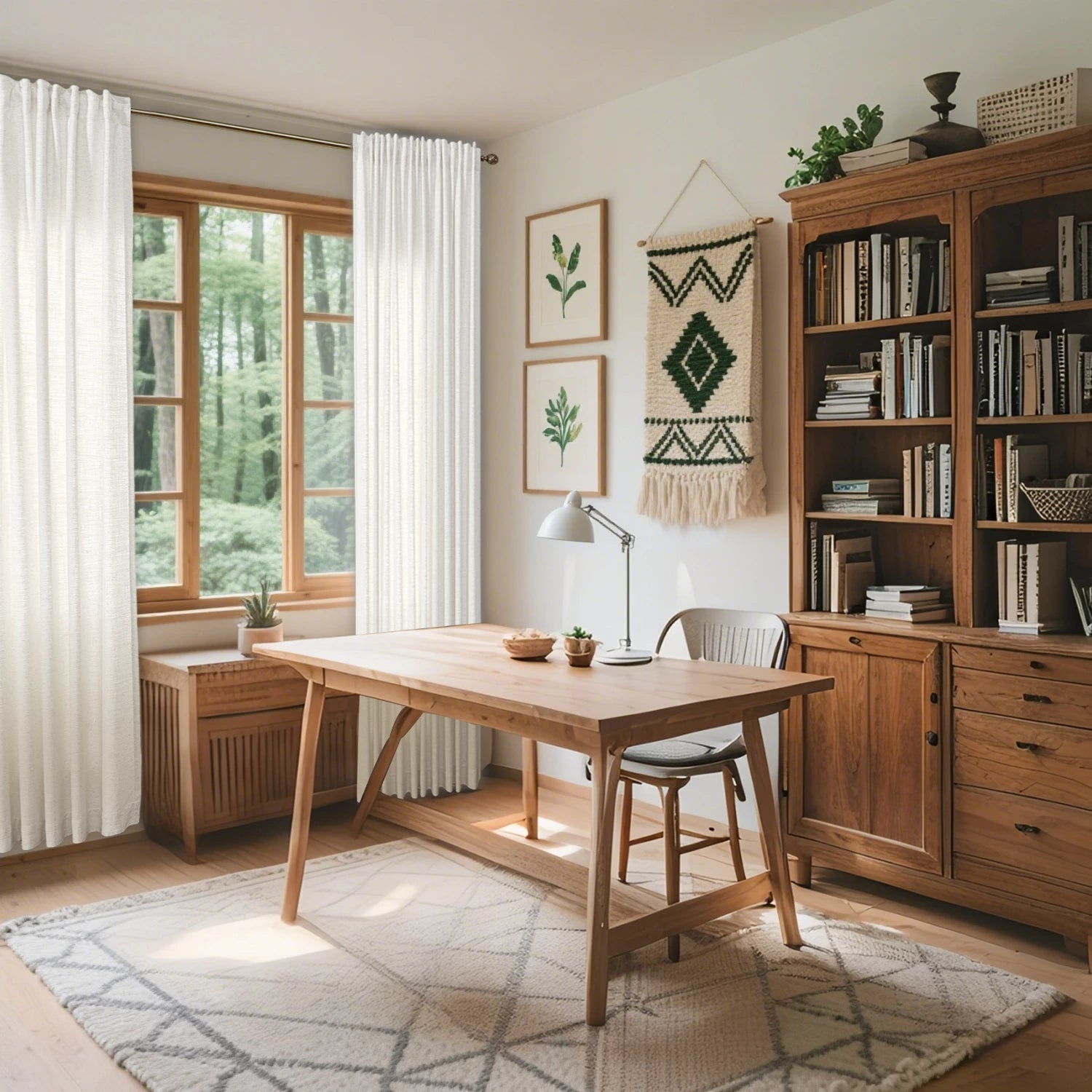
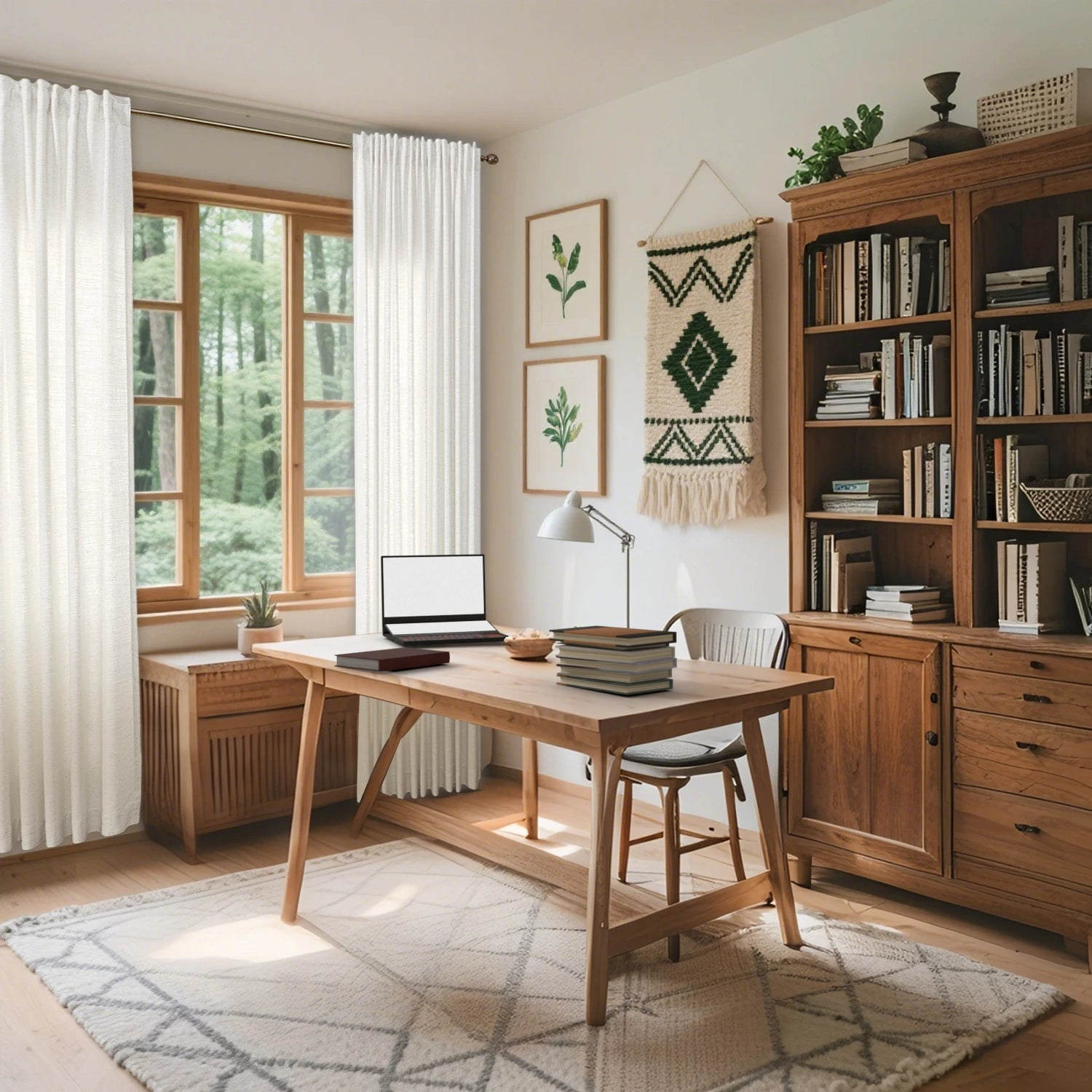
+ book stack (614, 659)
+ laptop (445, 598)
+ notebook (392, 659)
